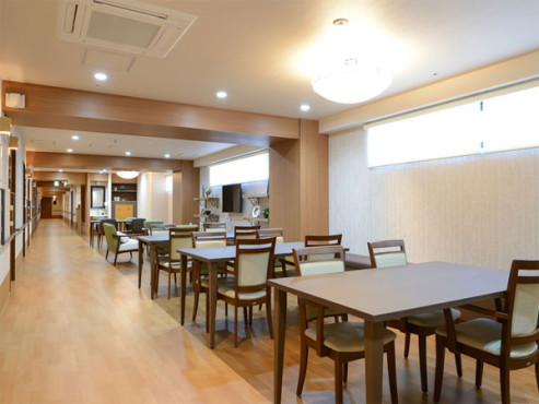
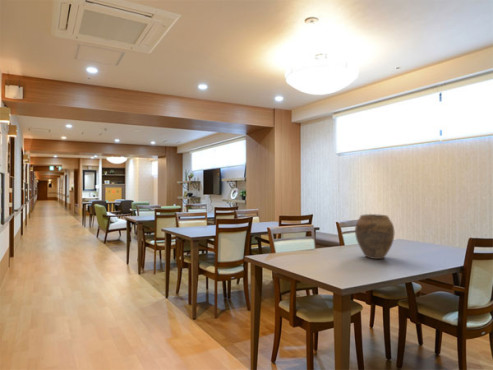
+ vase (374, 236)
